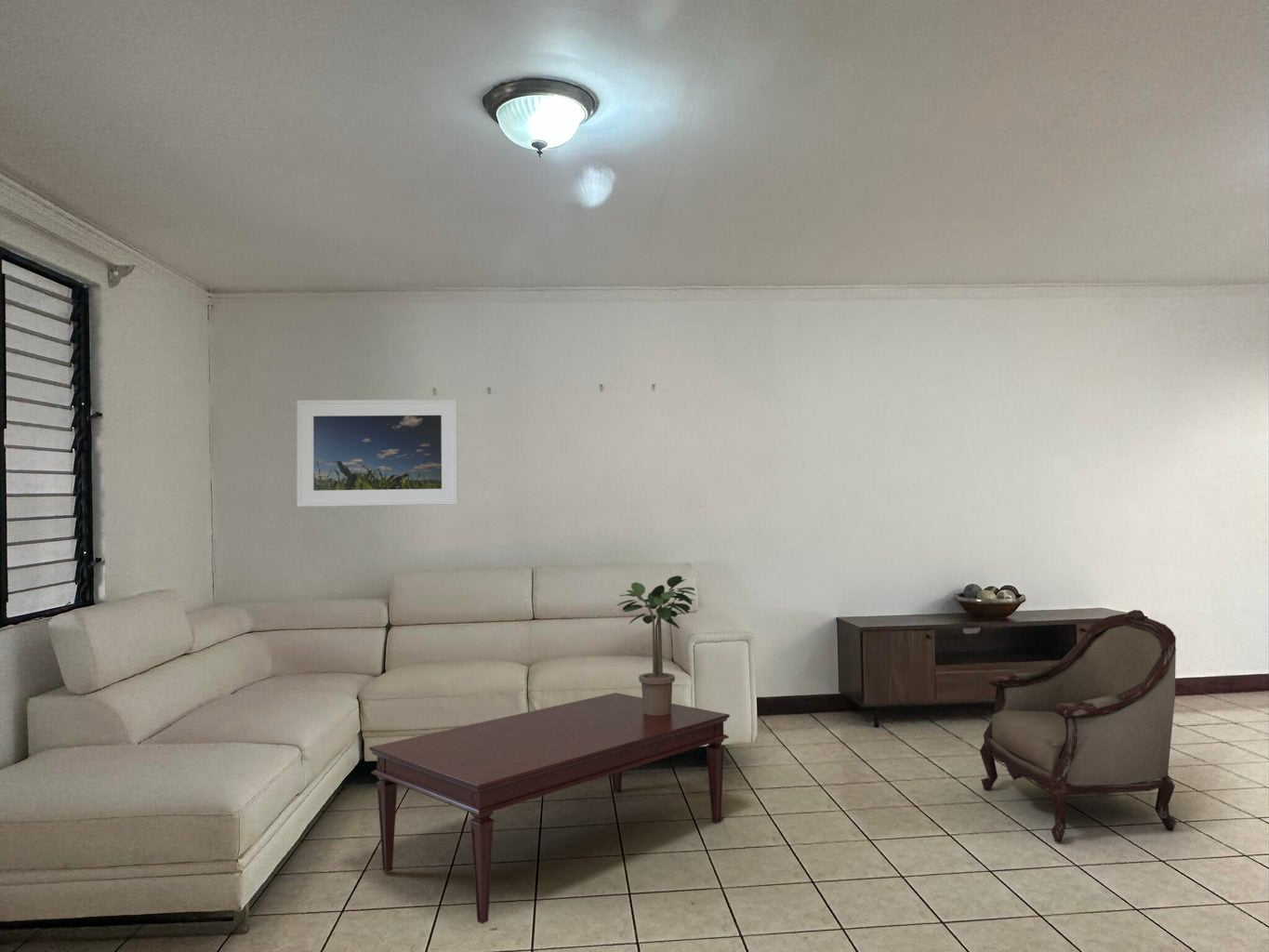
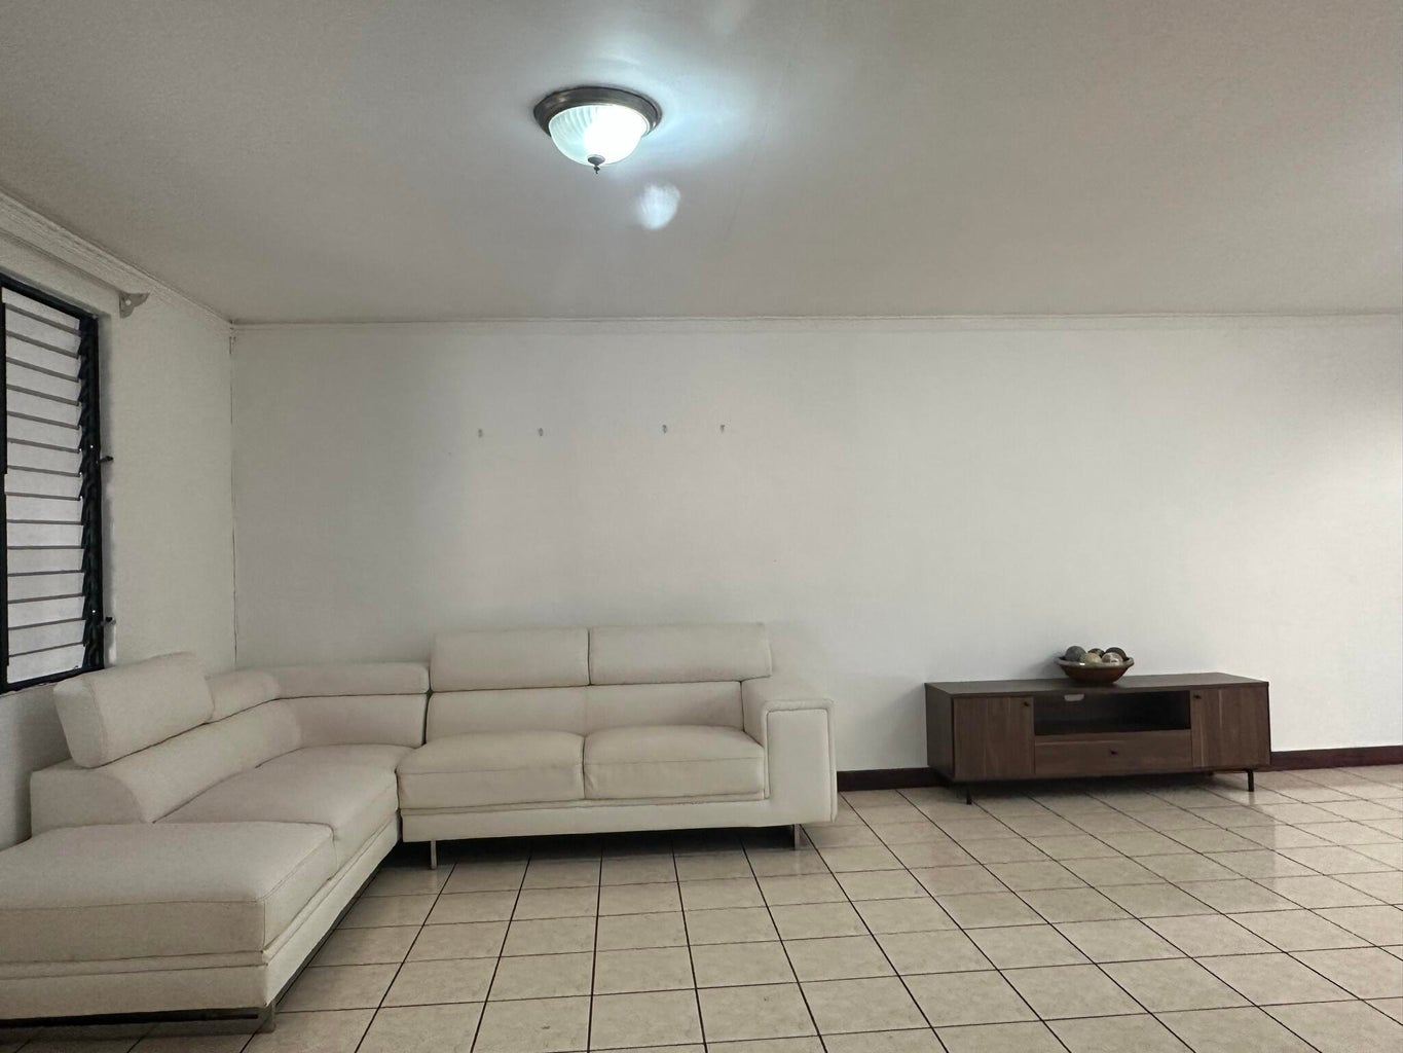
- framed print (377, 452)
- armchair (1079, 710)
- potted plant (661, 641)
- coffee table (561, 787)
